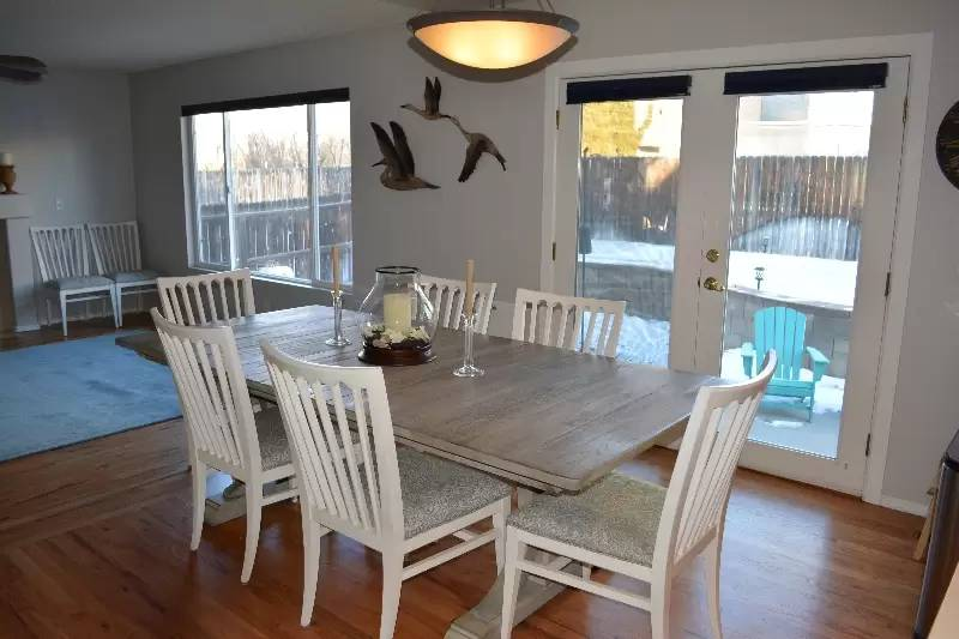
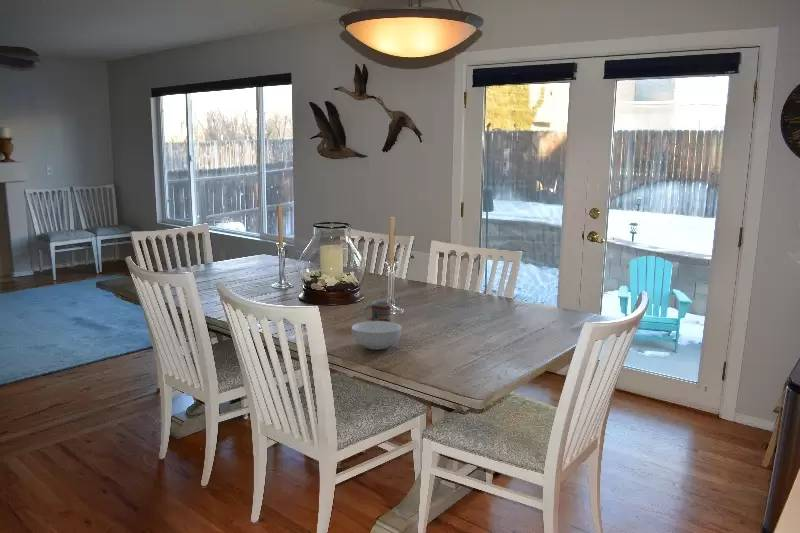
+ cereal bowl (376, 336)
+ cup (377, 313)
